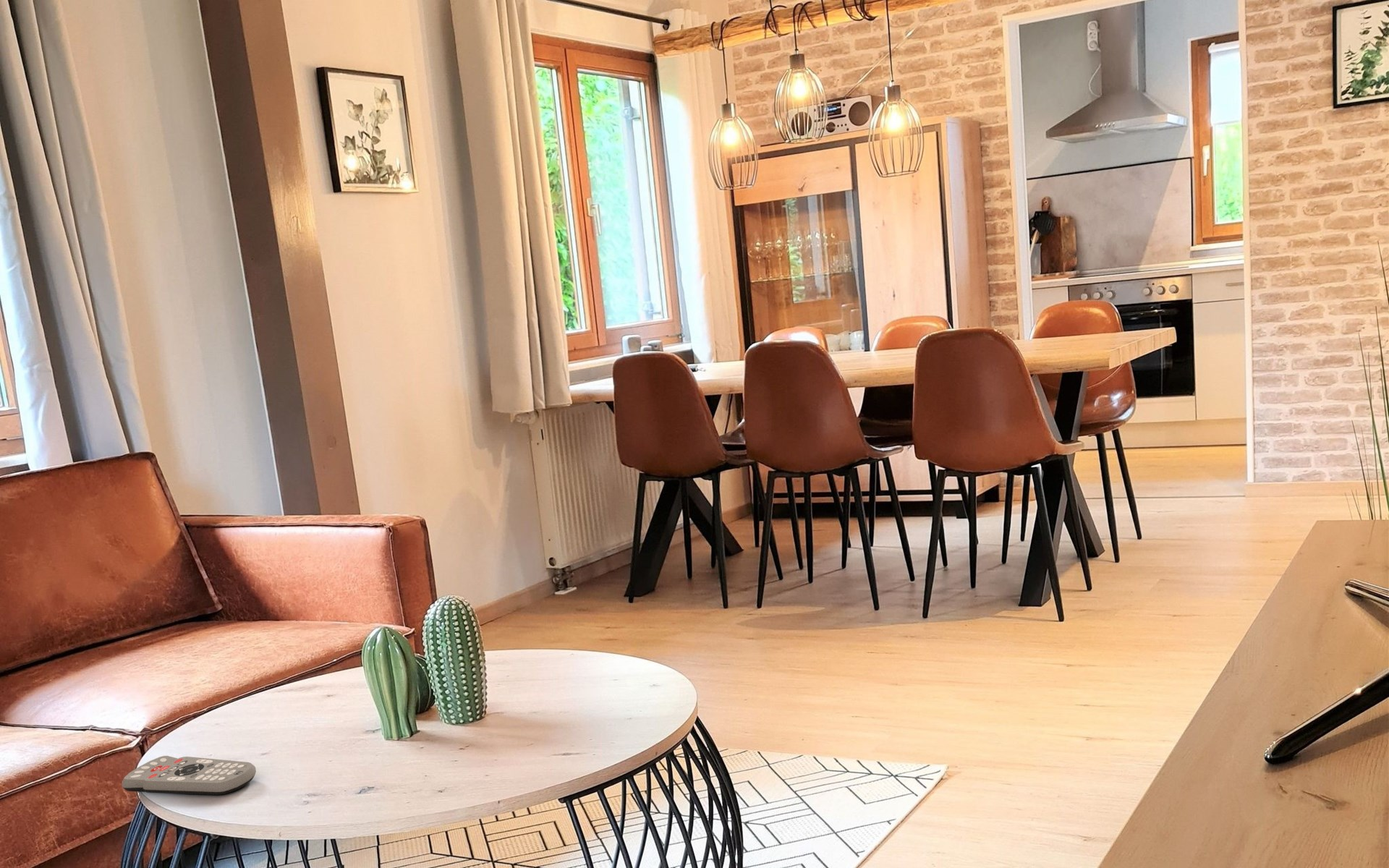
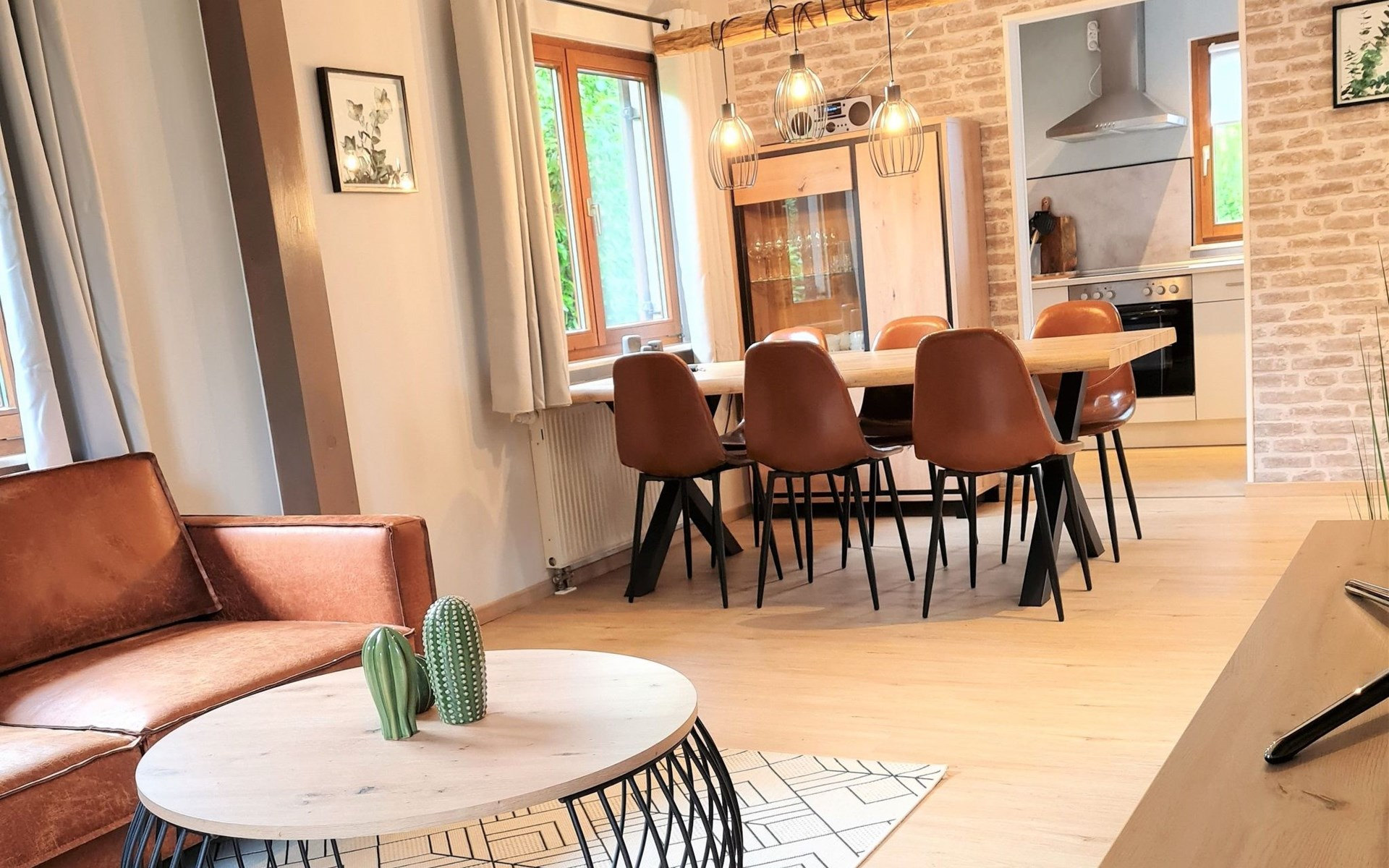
- remote control (192, 776)
